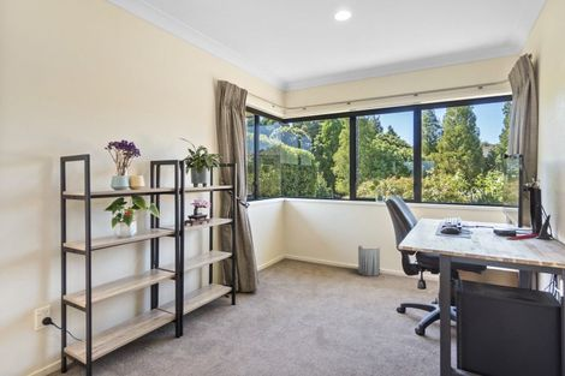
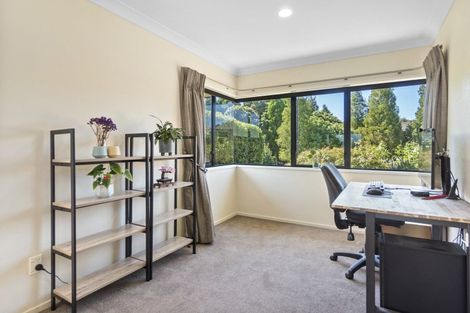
- trash can (368, 259)
